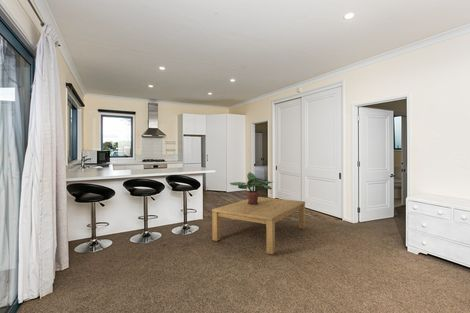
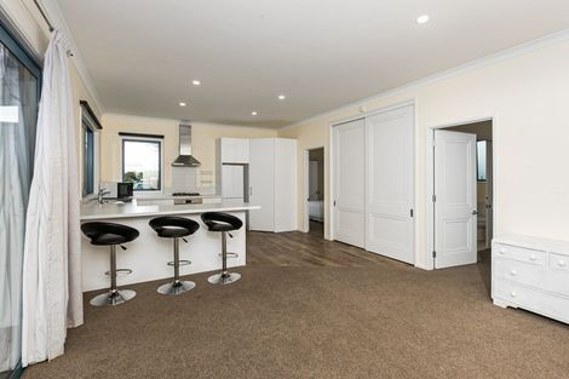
- coffee table (262, 219)
- potted plant (253, 188)
